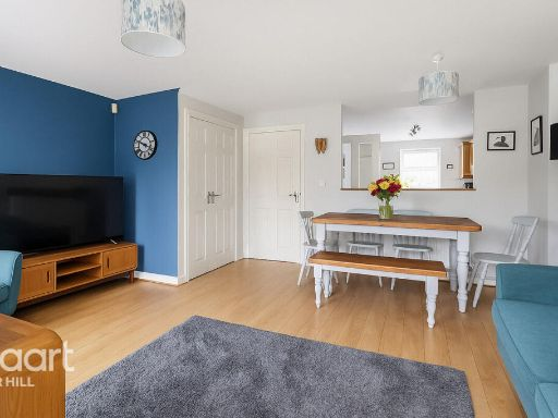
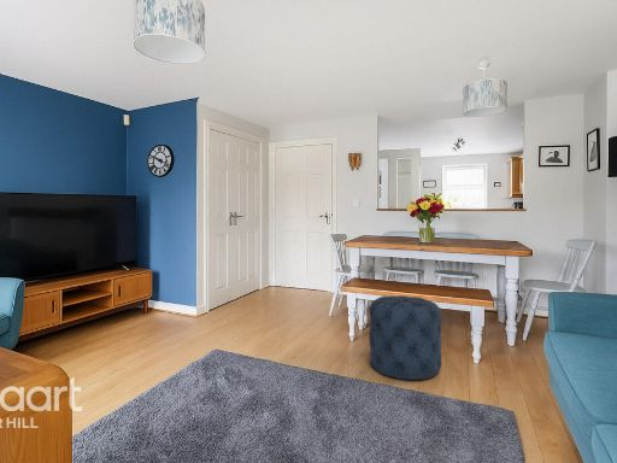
+ ottoman (404, 333)
